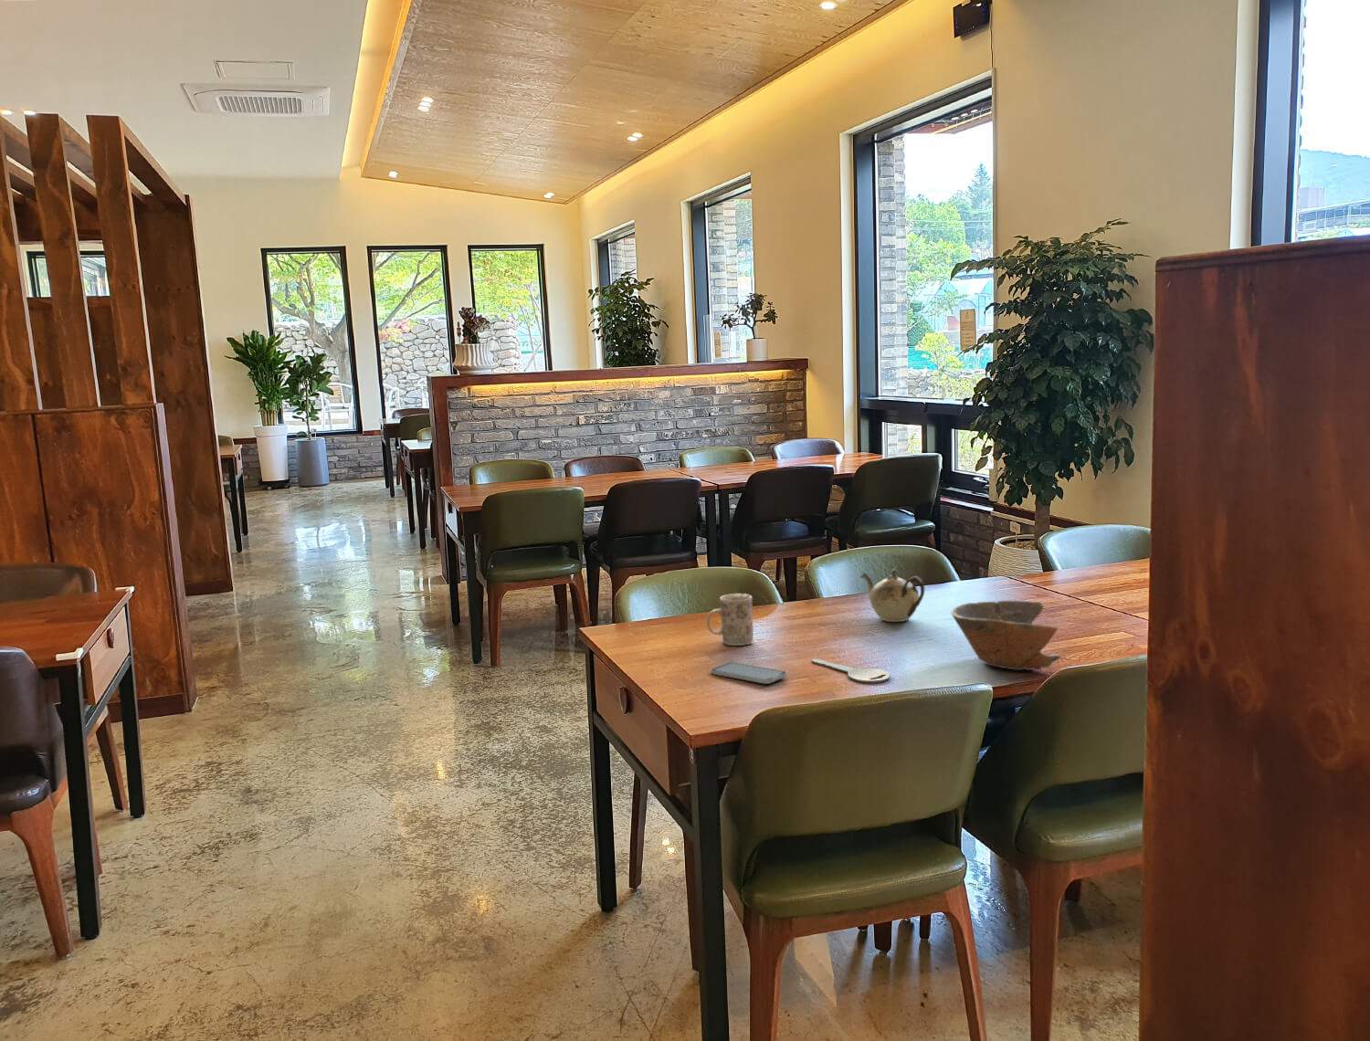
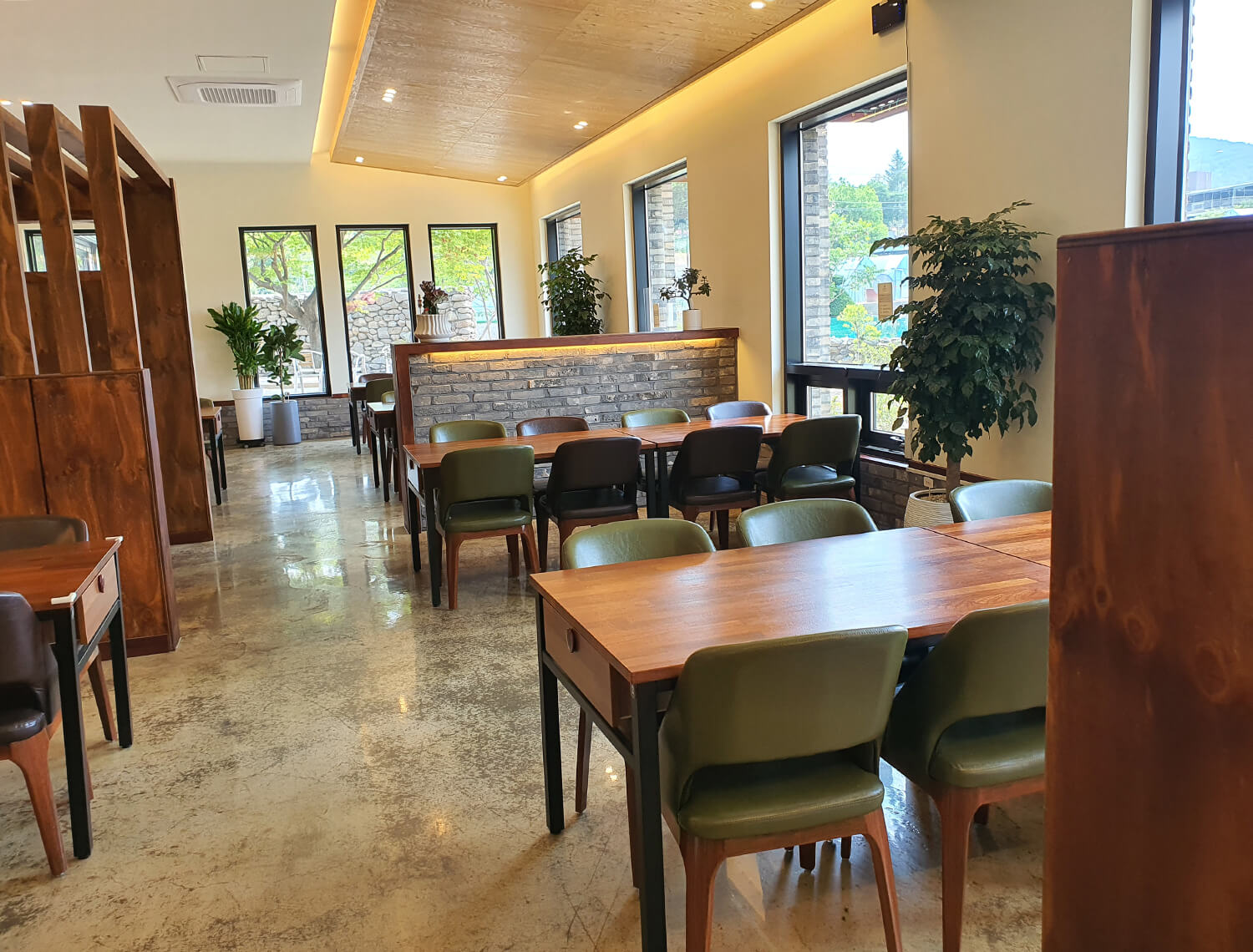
- bowl (1006, 634)
- teapot (891, 593)
- key (847, 669)
- mug (731, 619)
- smartphone (748, 672)
